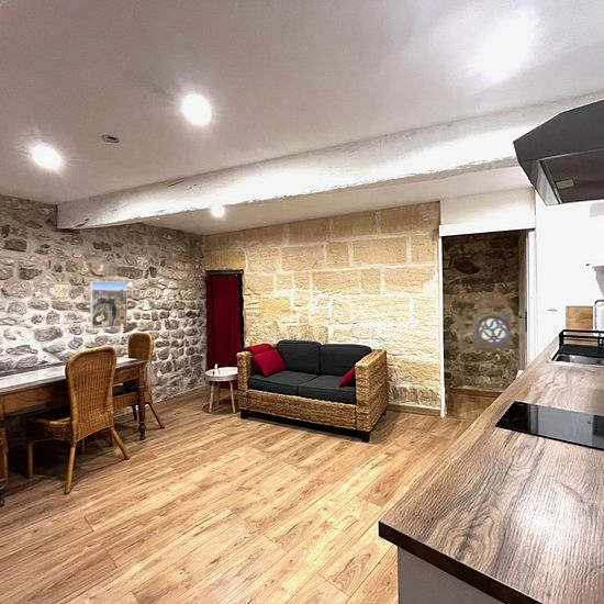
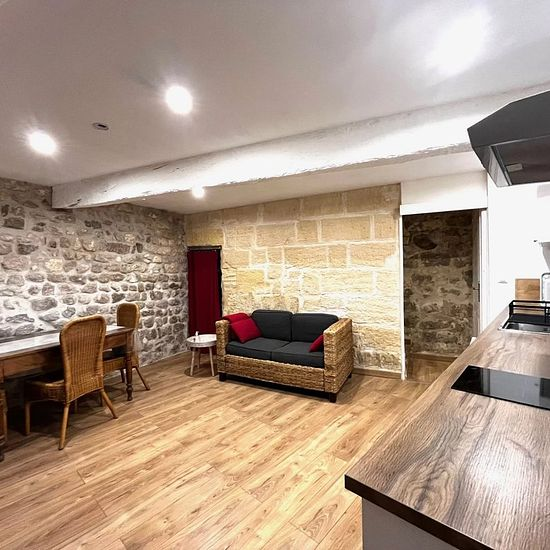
- wall ornament (491, 331)
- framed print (109, 304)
